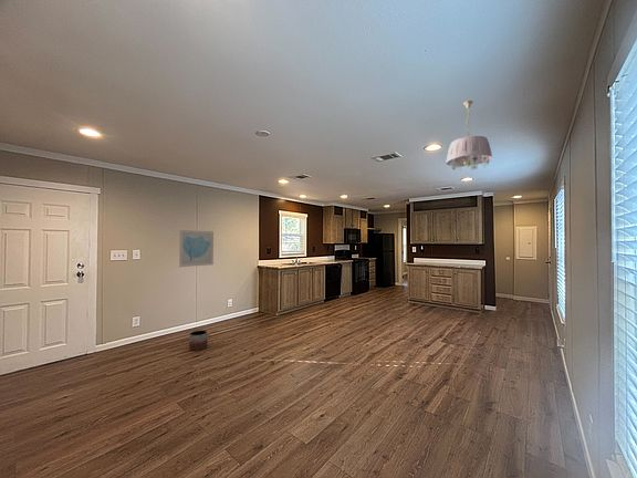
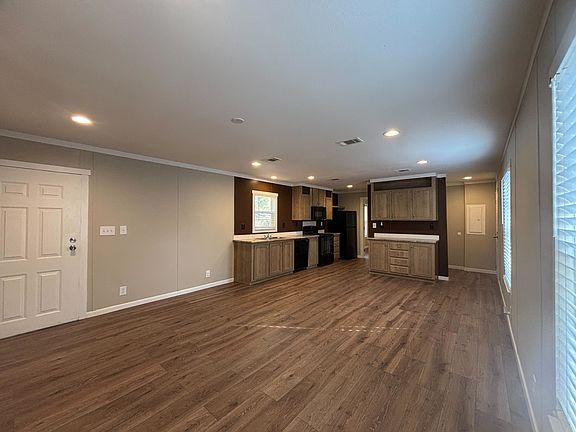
- ceiling light fixture (468, 136)
- planter (198, 340)
- wall art (197, 248)
